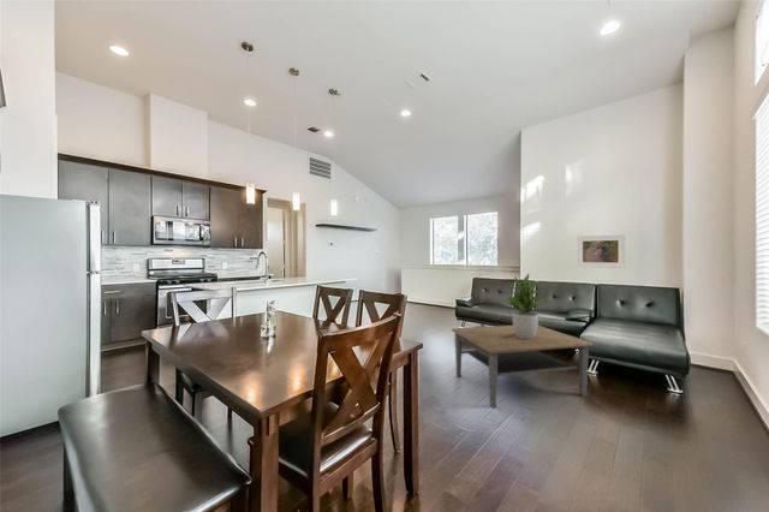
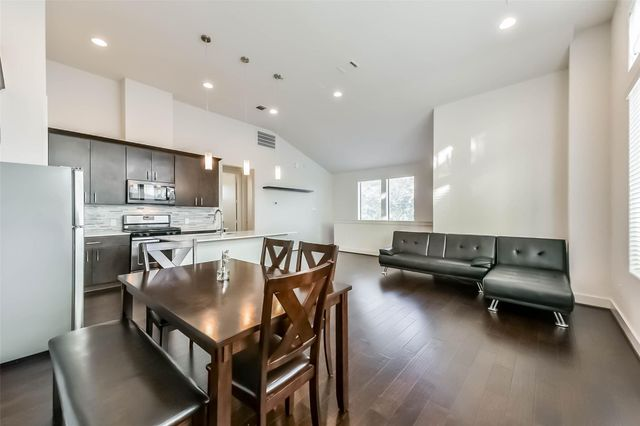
- coffee table (515, 359)
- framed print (600, 251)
- potted plant (524, 305)
